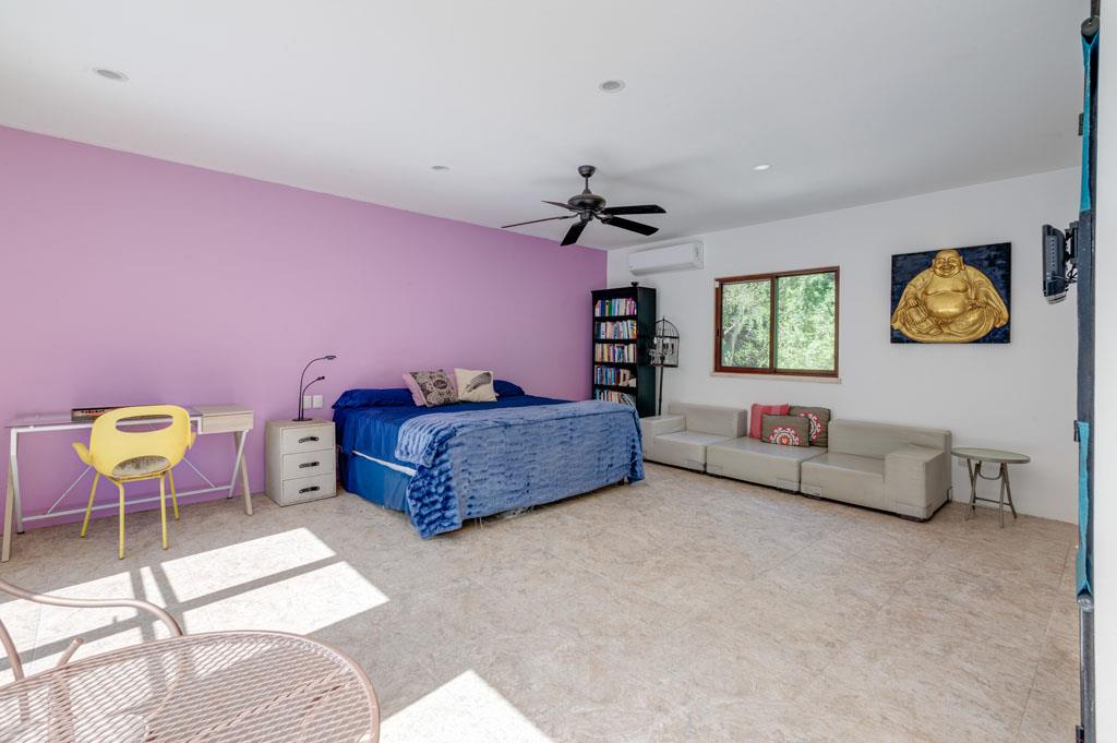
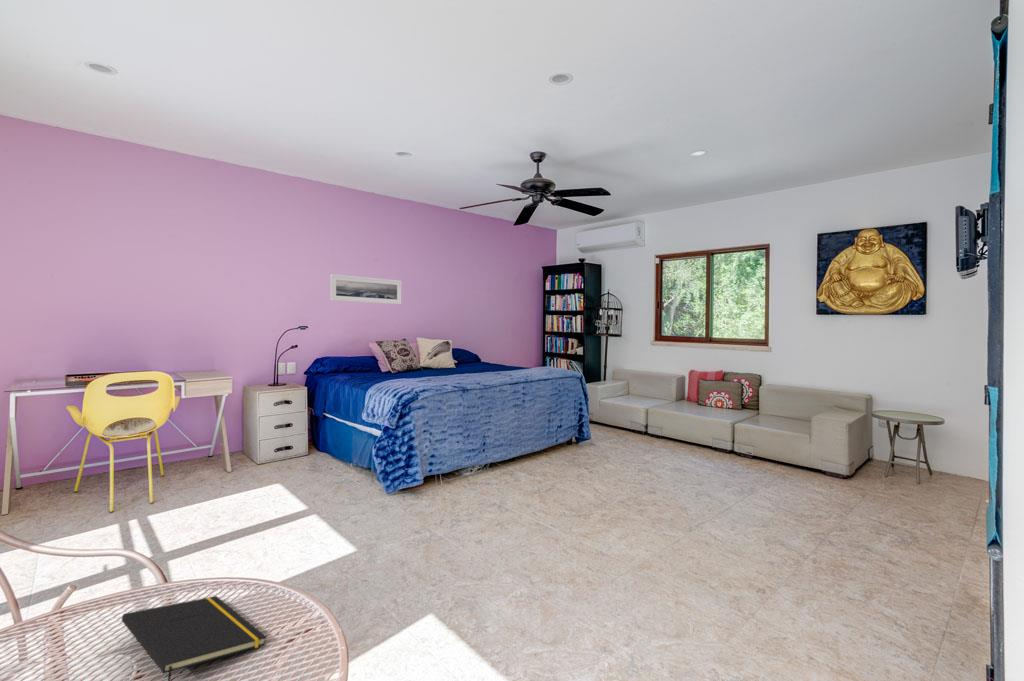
+ notepad (193, 629)
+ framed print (367, 290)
